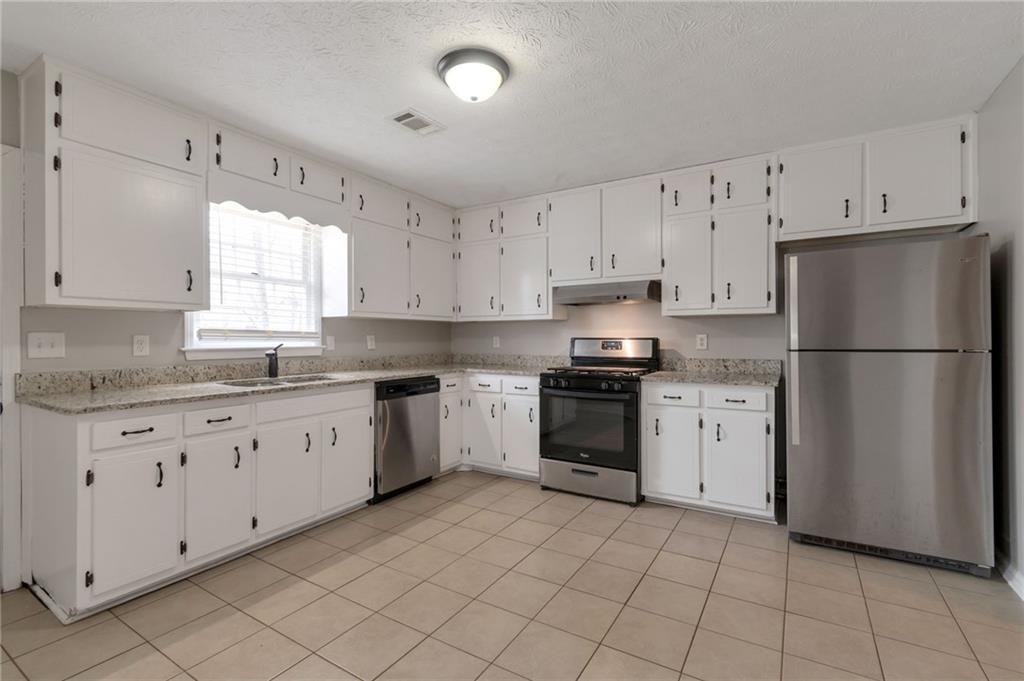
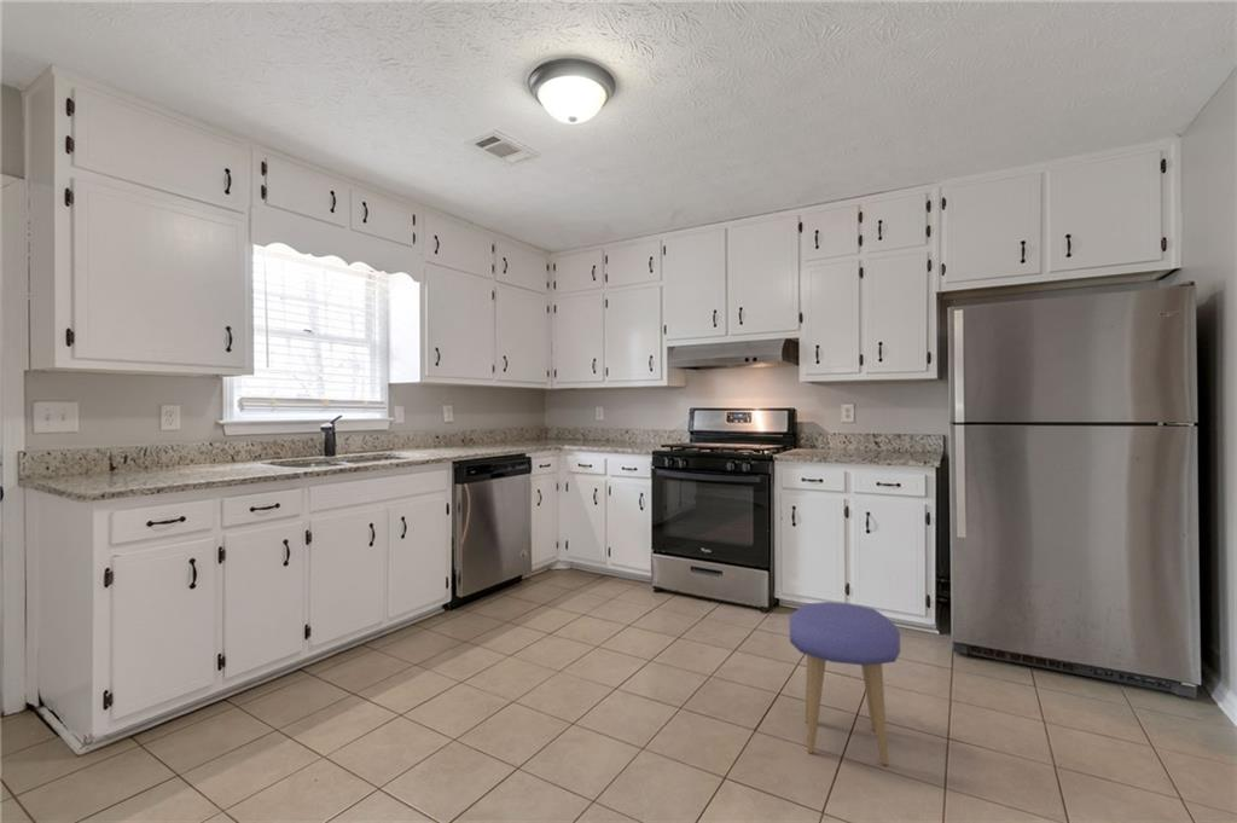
+ stool (842, 662)
